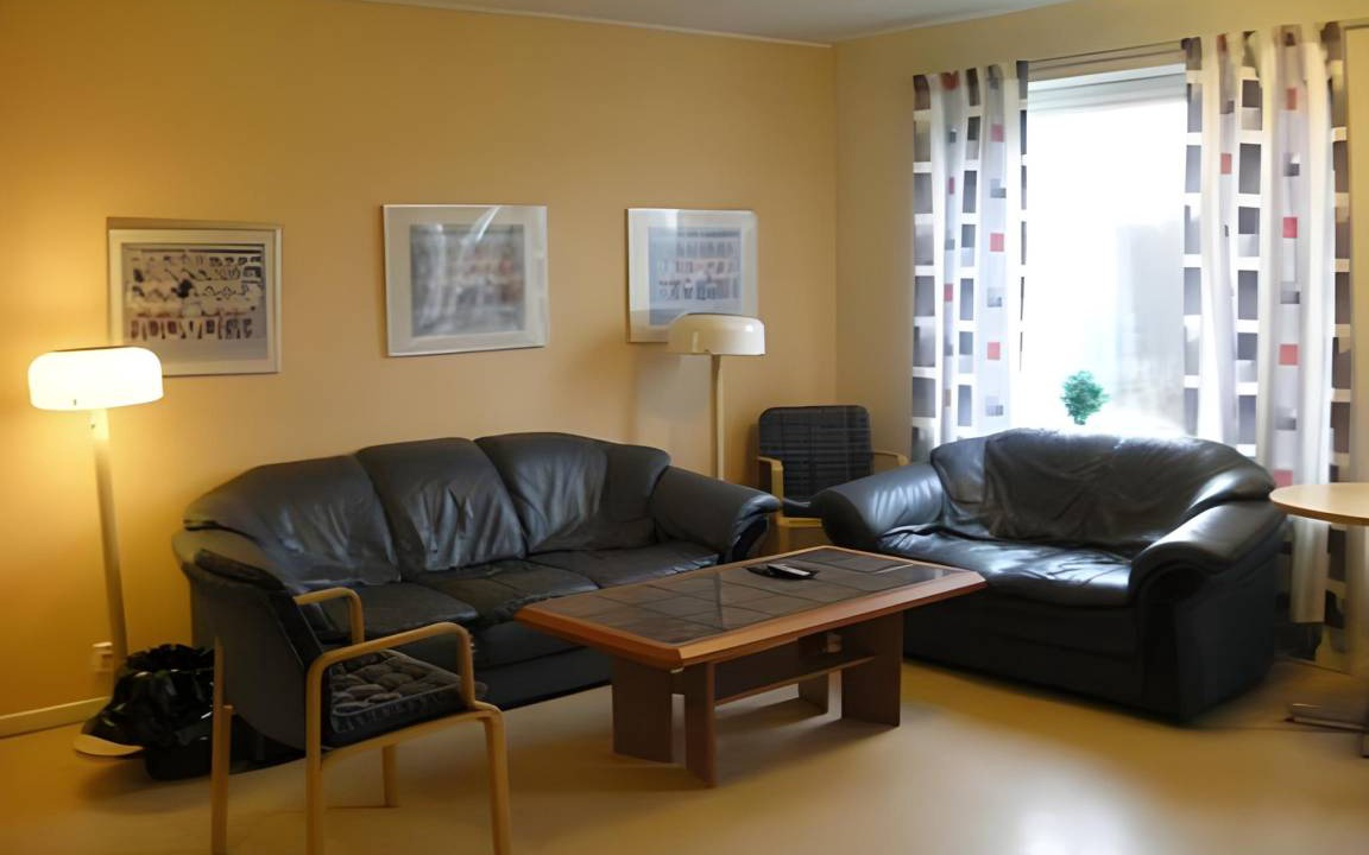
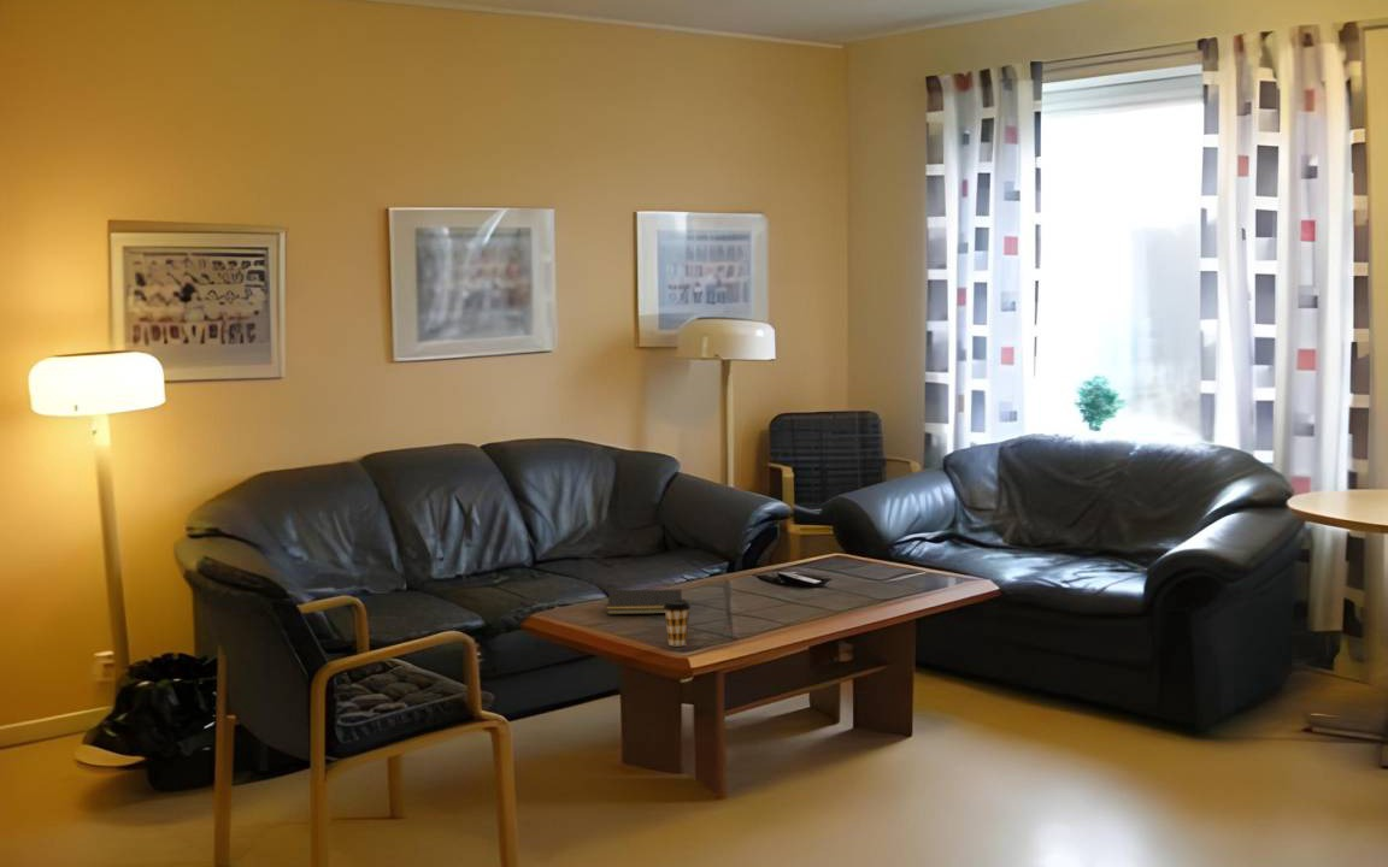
+ coffee cup (677, 623)
+ notepad (645, 601)
